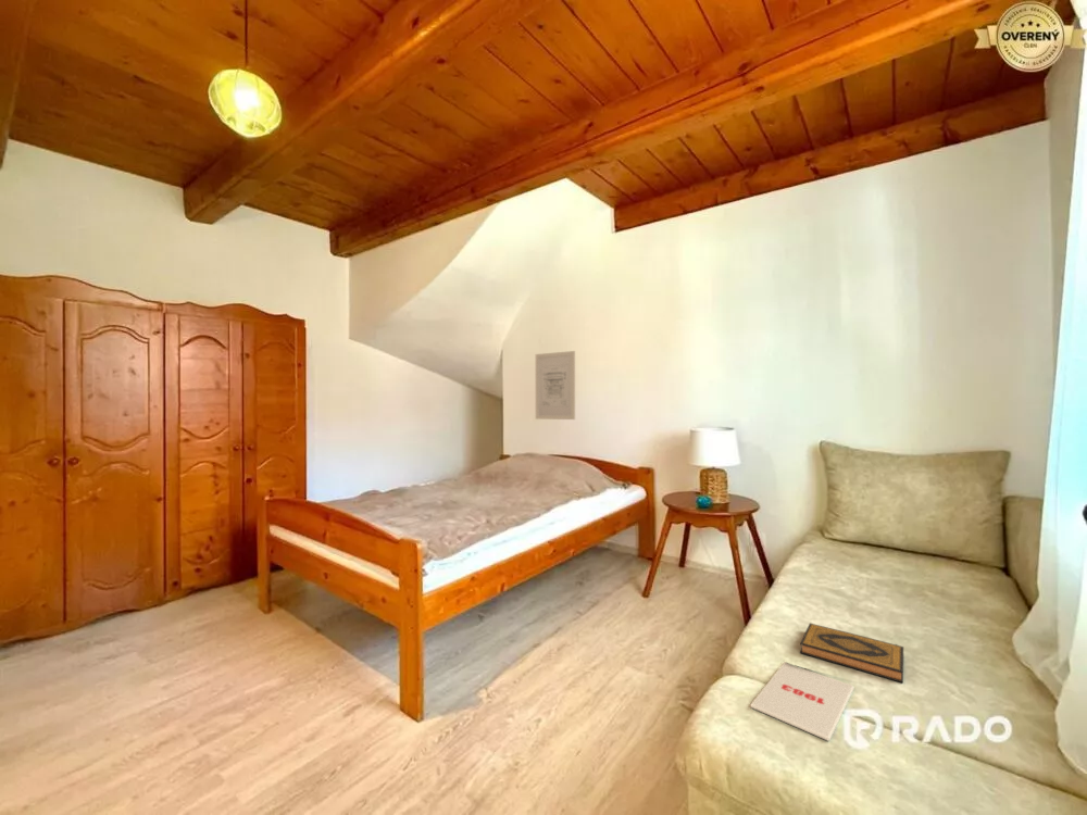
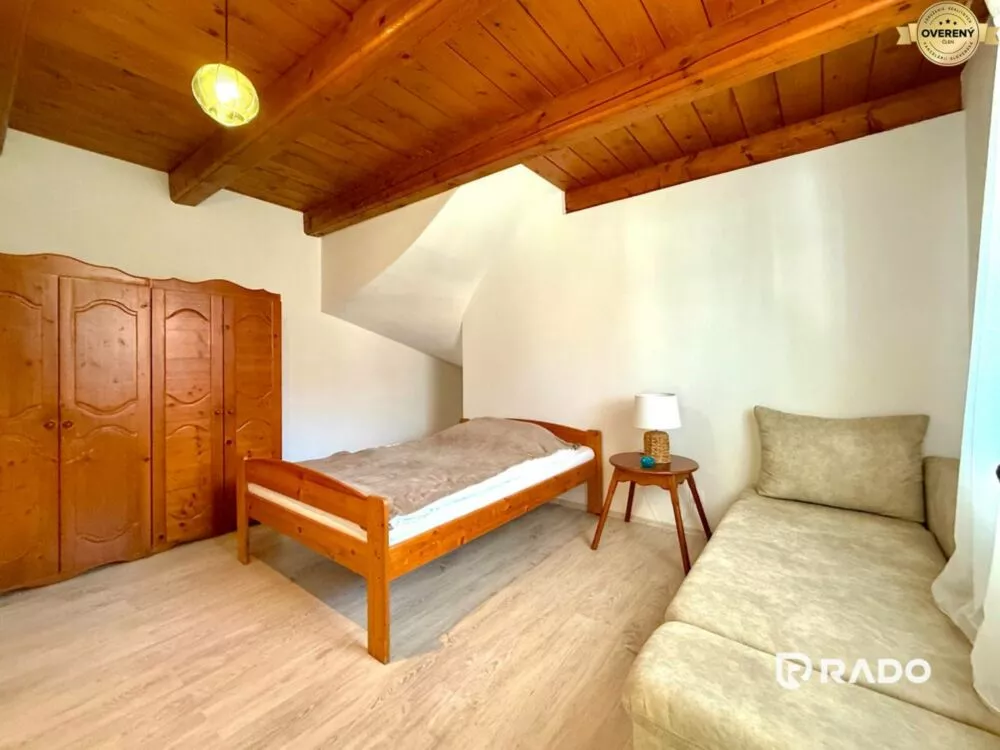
- hardback book (851, 649)
- magazine (803, 695)
- wall art (554, 386)
